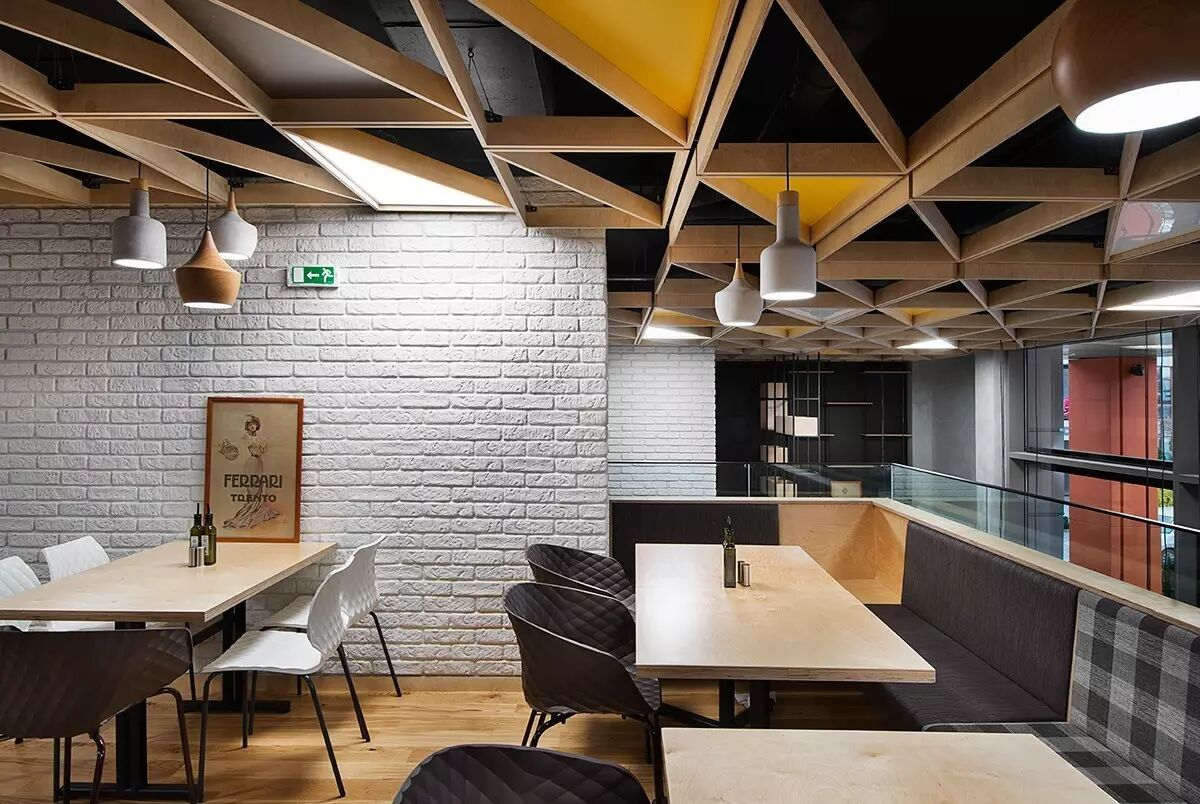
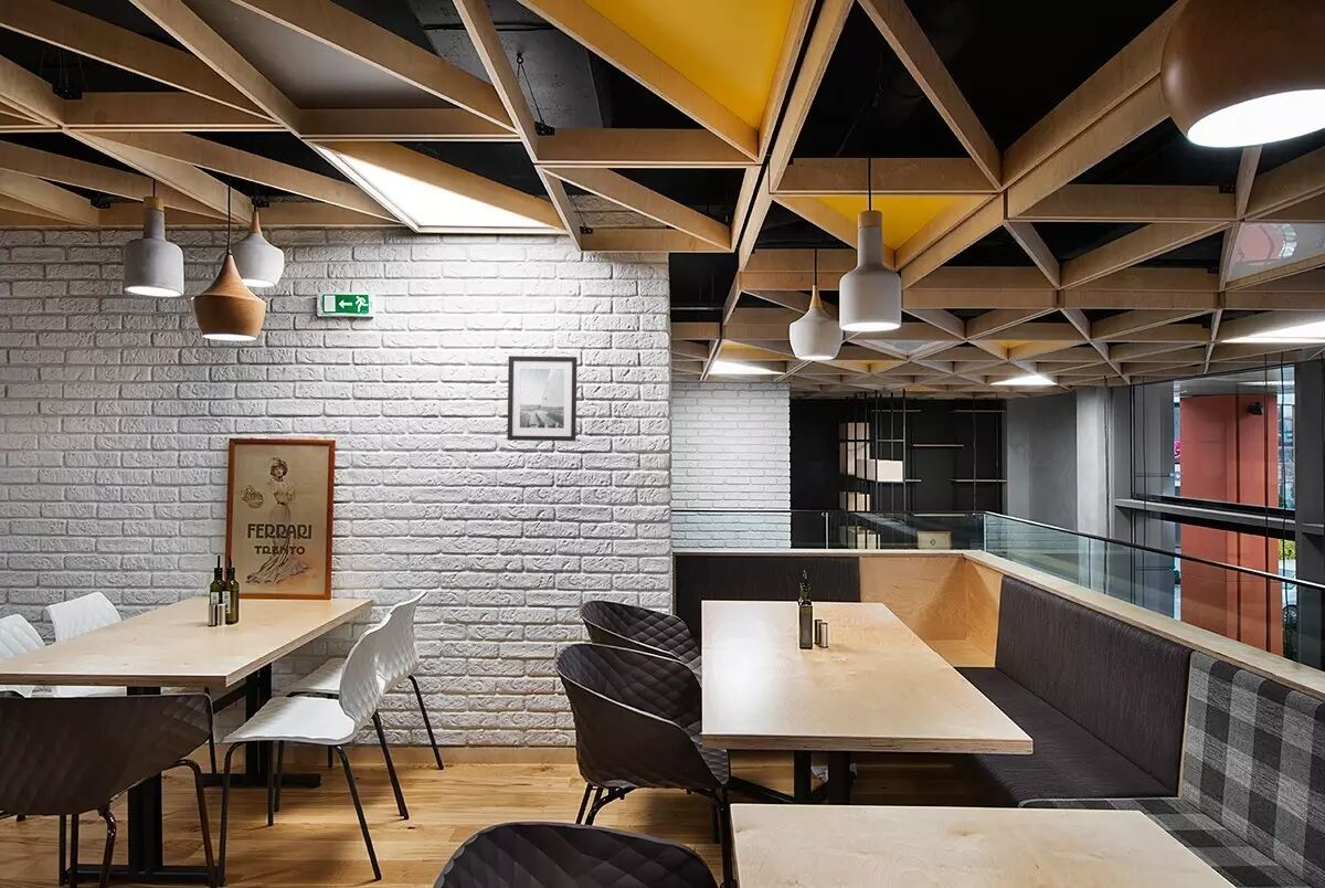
+ wall art (542, 398)
